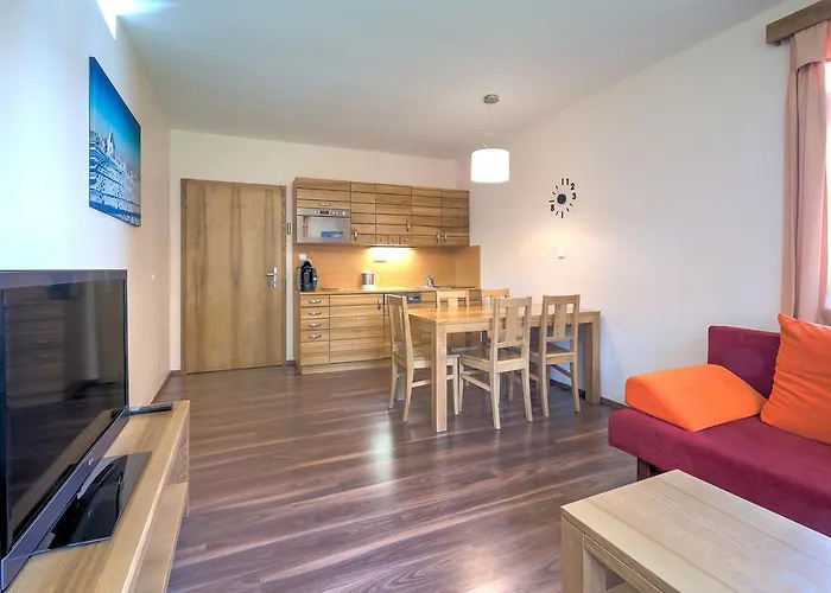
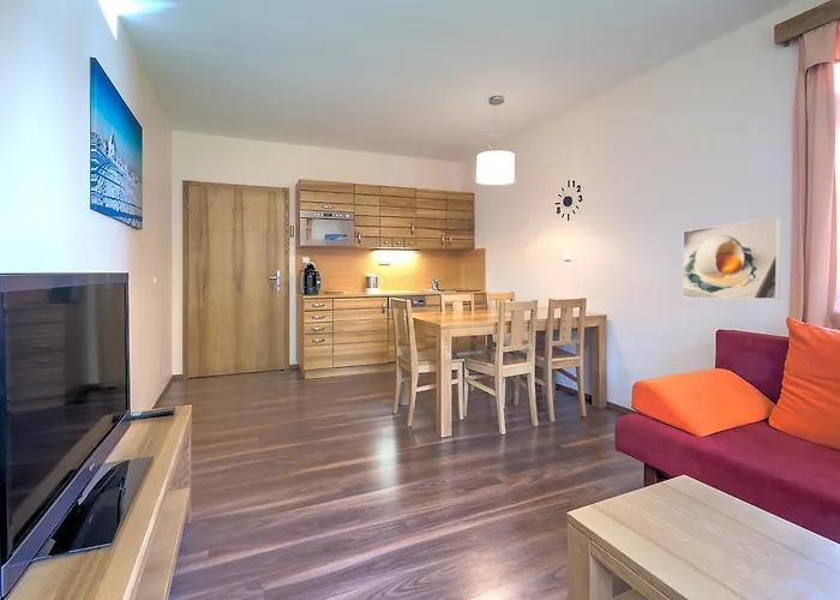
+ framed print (726, 262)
